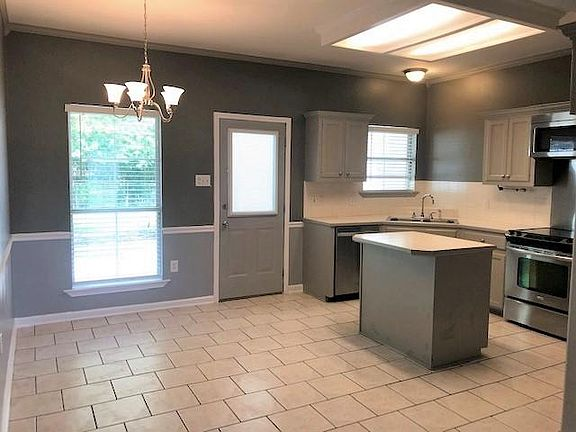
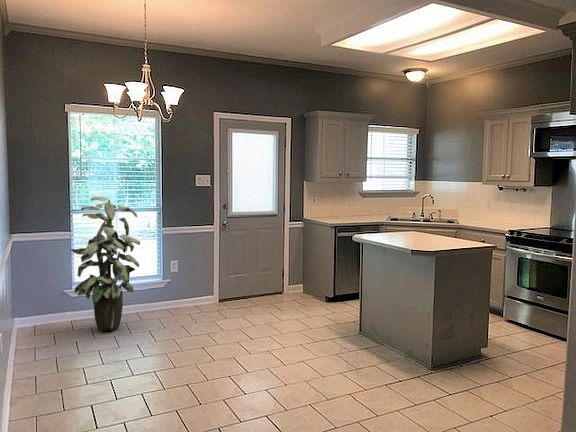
+ indoor plant (105, 262)
